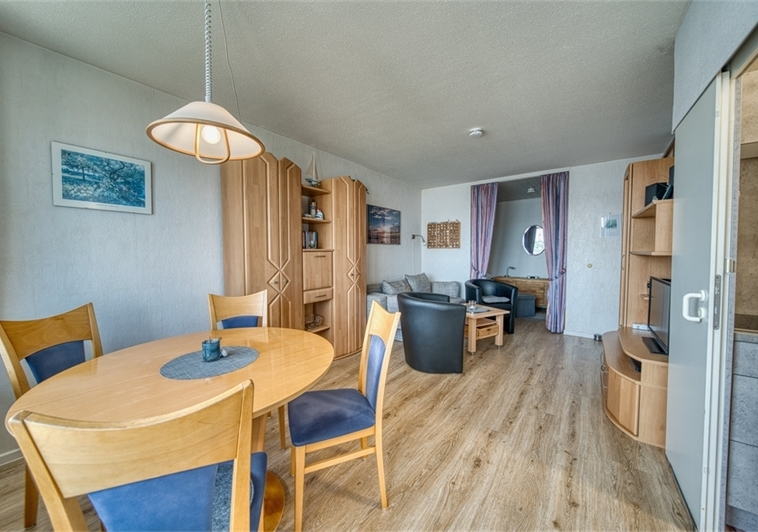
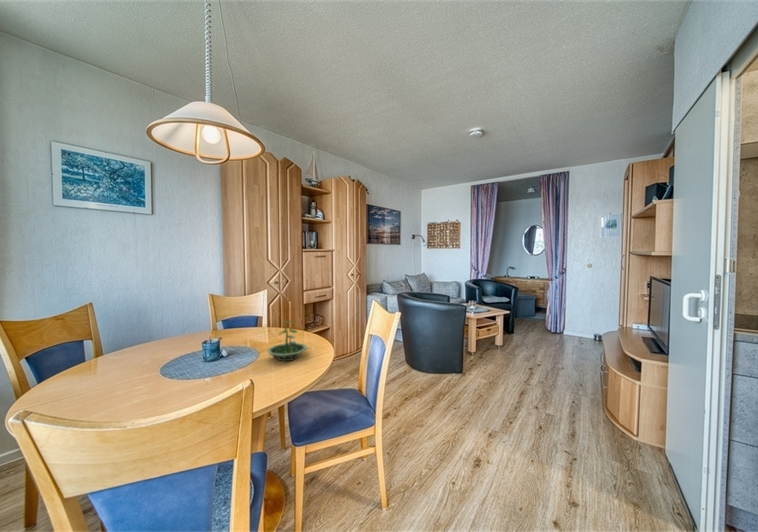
+ terrarium (285, 327)
